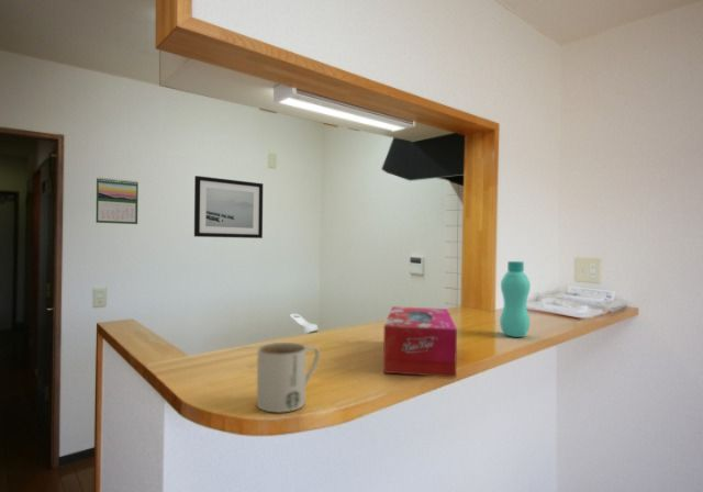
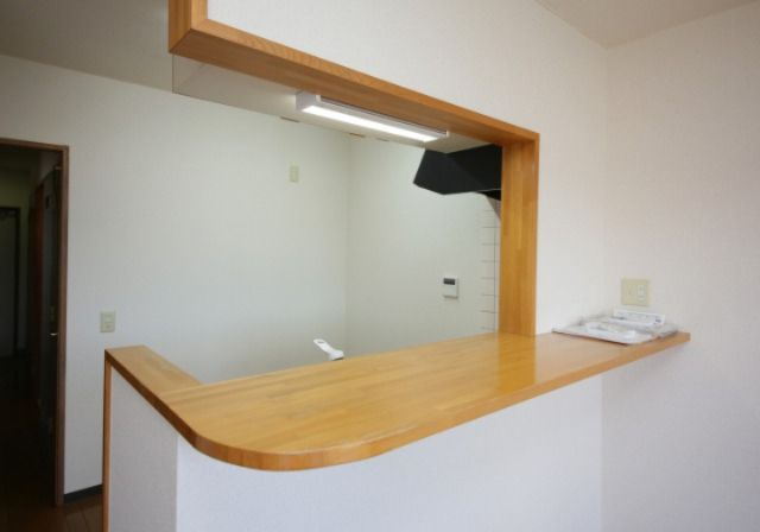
- mug (290, 373)
- tissue box (419, 336)
- wall art (230, 209)
- calendar (118, 201)
- bottle (514, 298)
